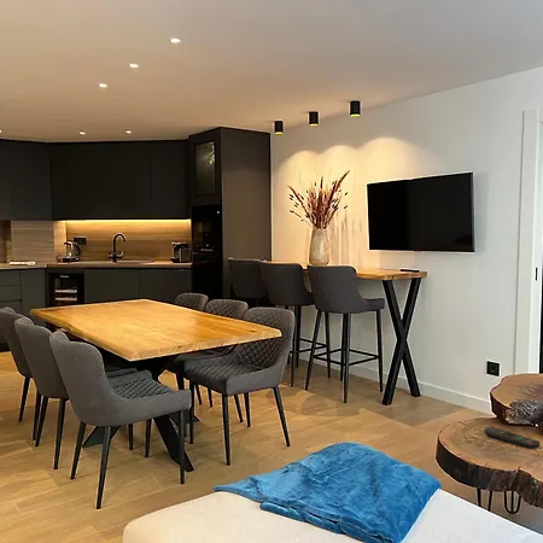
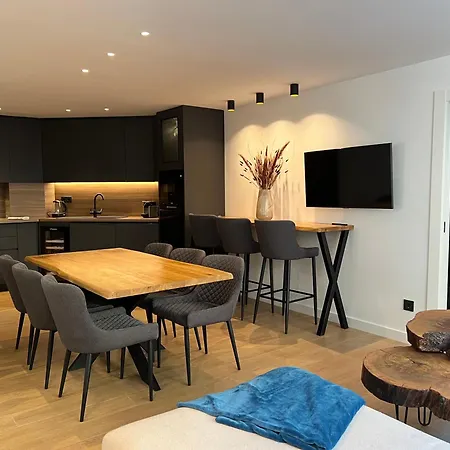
- remote control (510, 437)
